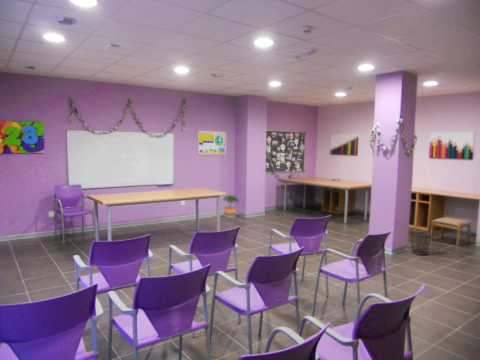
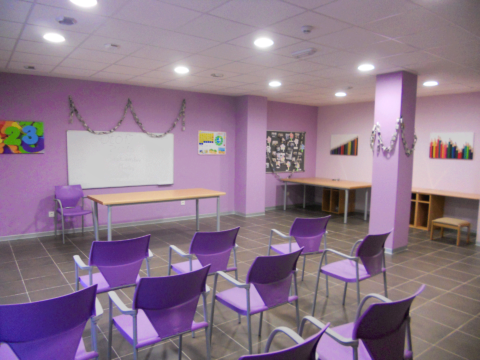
- potted tree (230, 205)
- wastebasket (419, 243)
